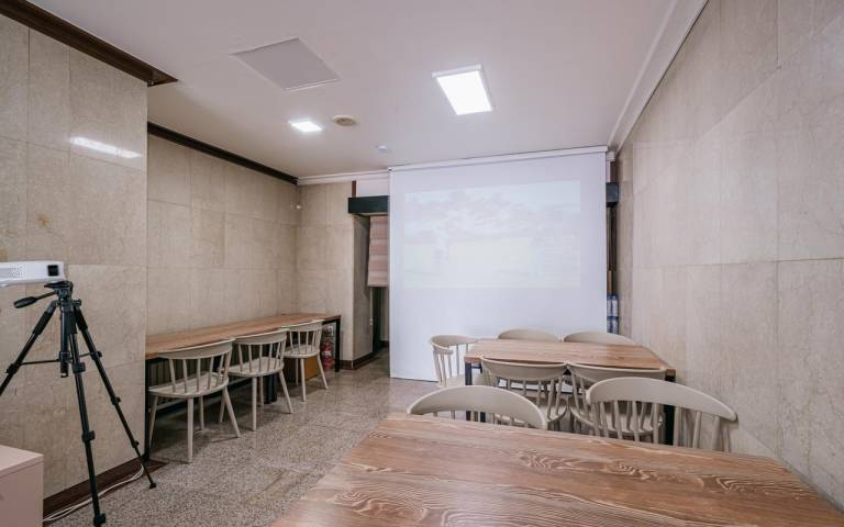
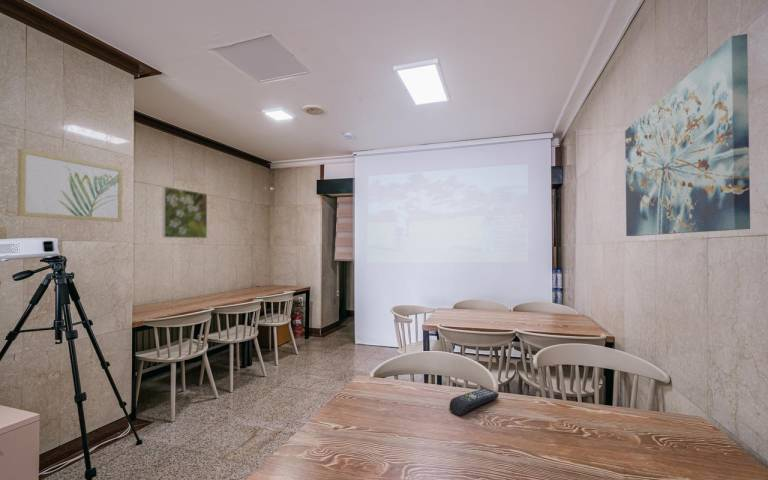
+ remote control (474, 399)
+ wall art (668, 164)
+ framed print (186, 214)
+ wall art (75, 189)
